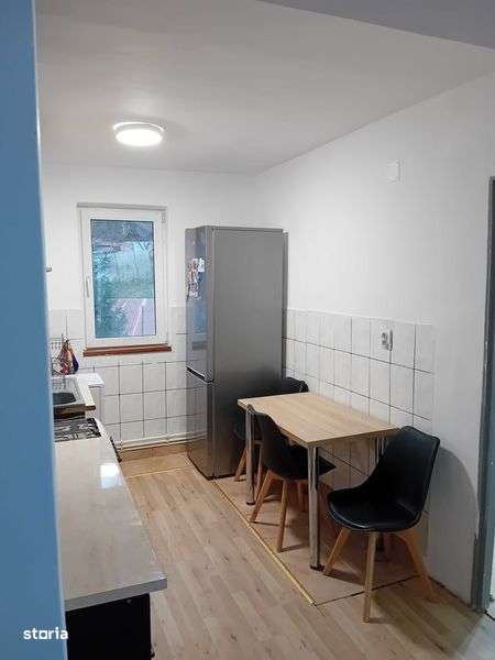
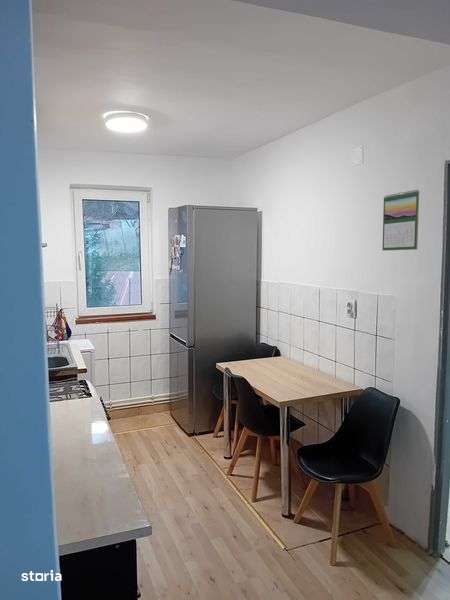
+ calendar (399, 221)
